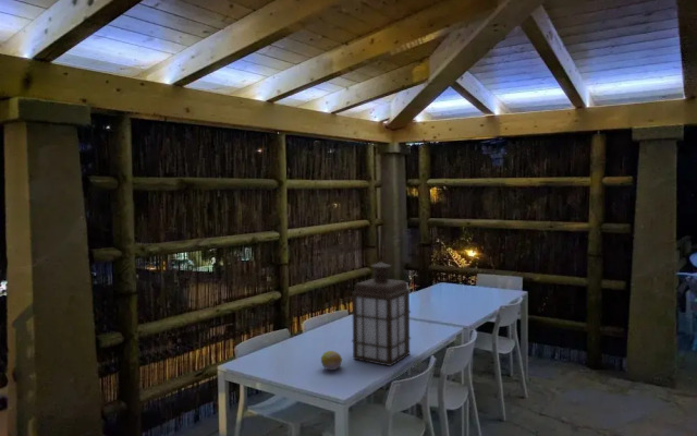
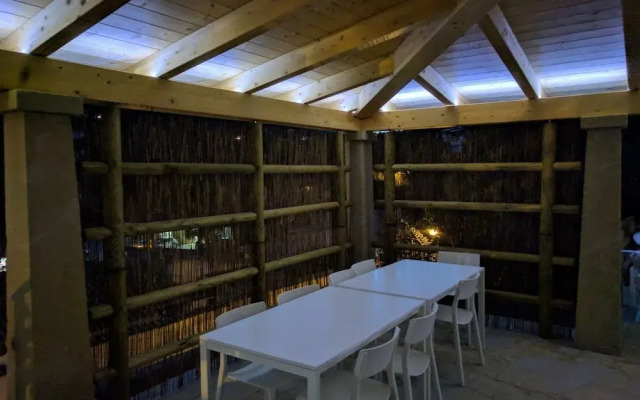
- fruit (331, 360)
- lantern (381, 308)
